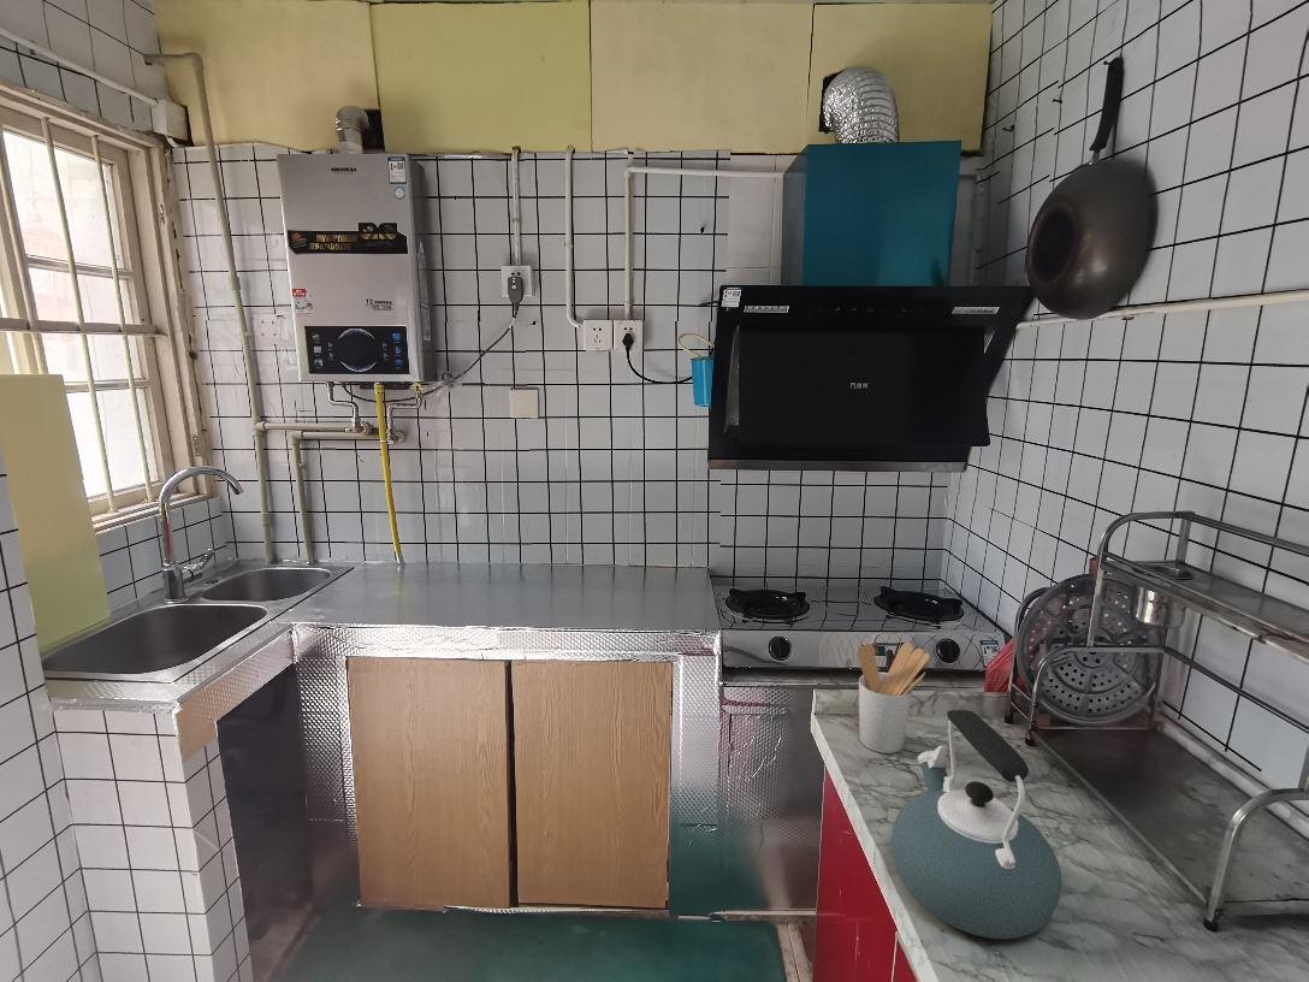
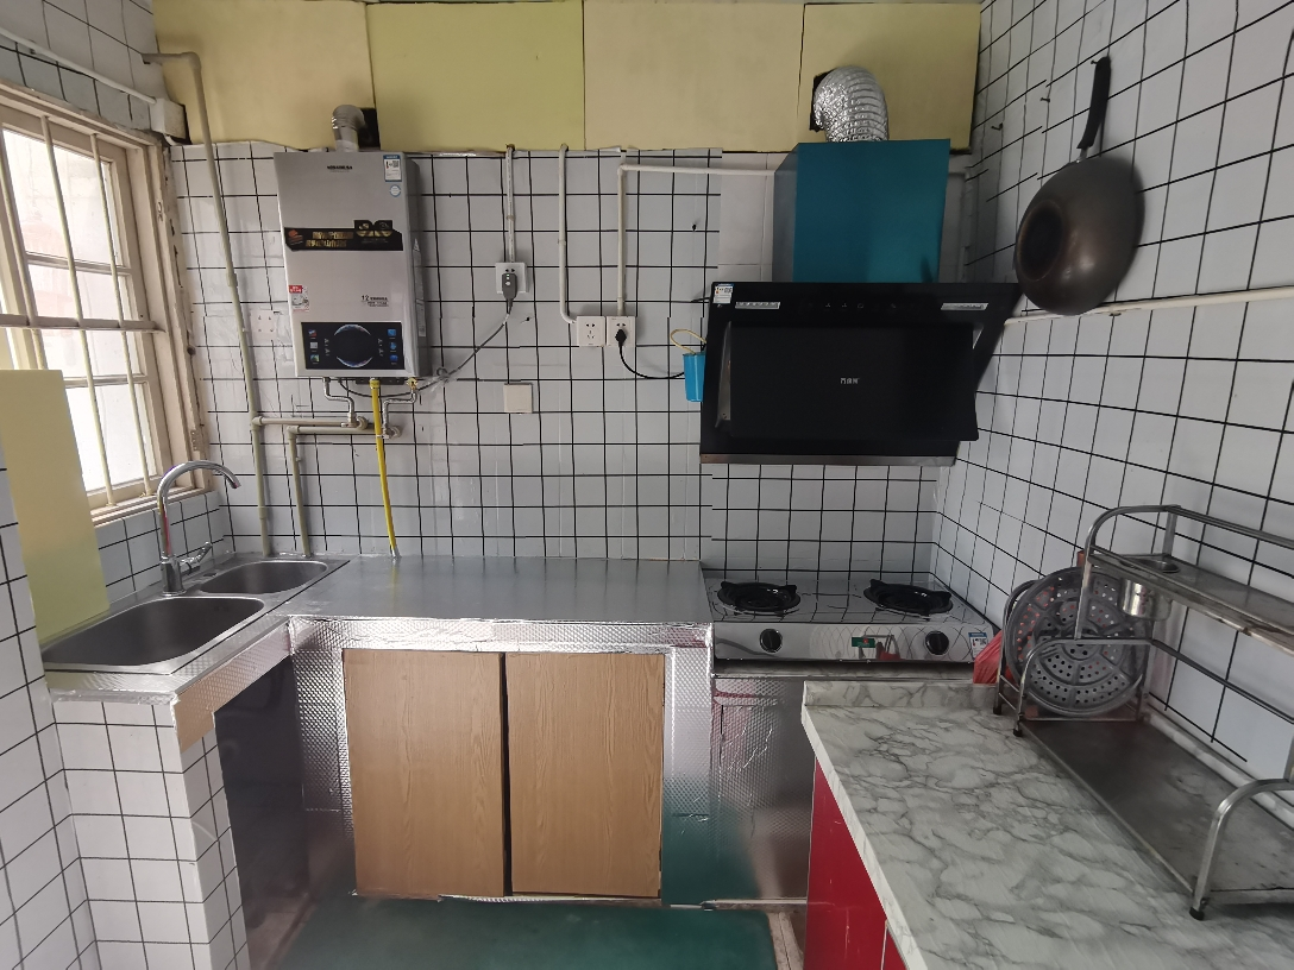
- kettle (969, 803)
- utensil holder (893, 694)
